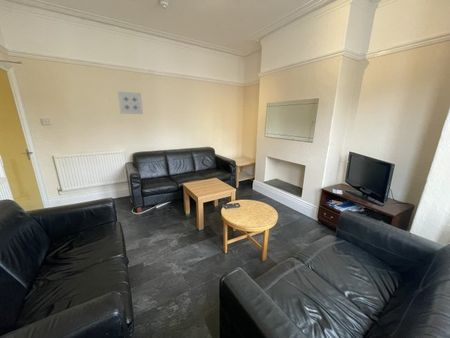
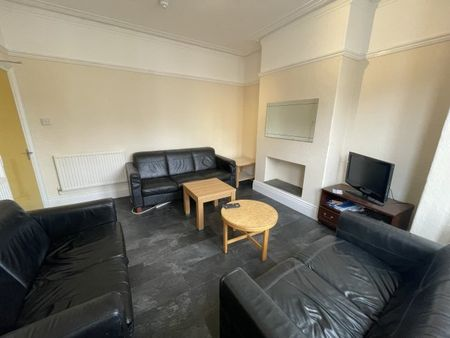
- wall art (130, 103)
